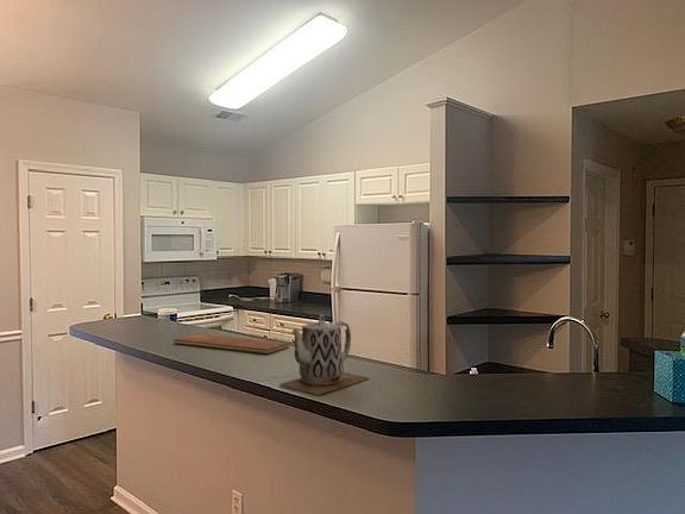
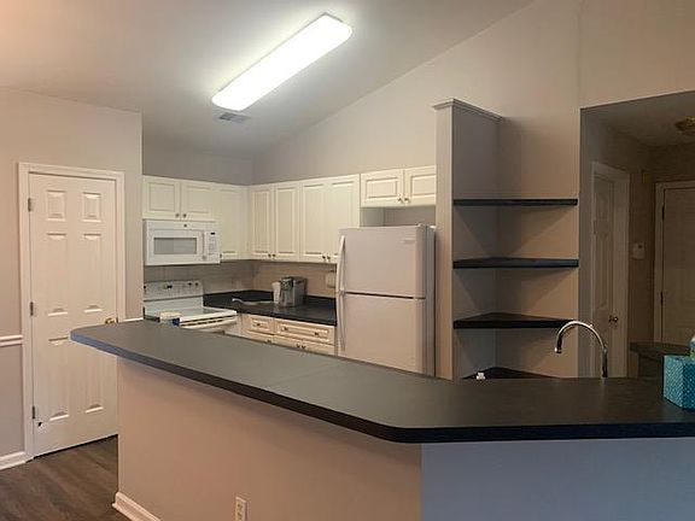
- chopping board (230, 343)
- teapot (325, 347)
